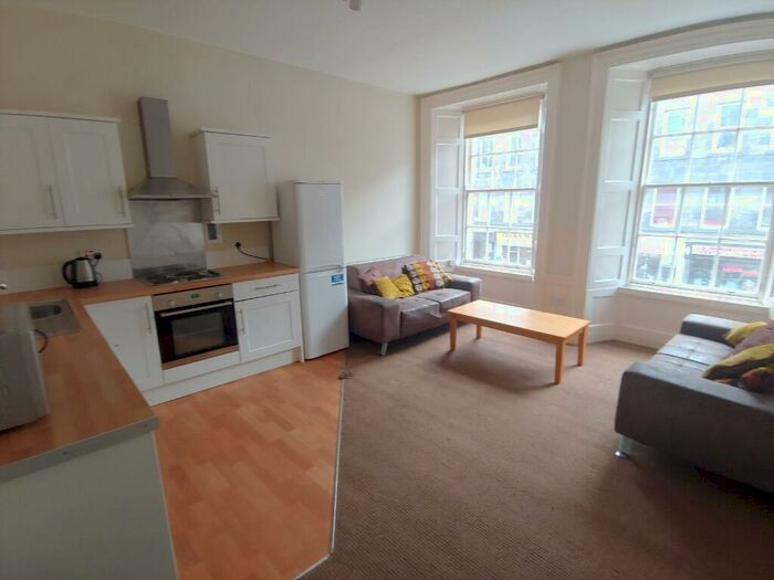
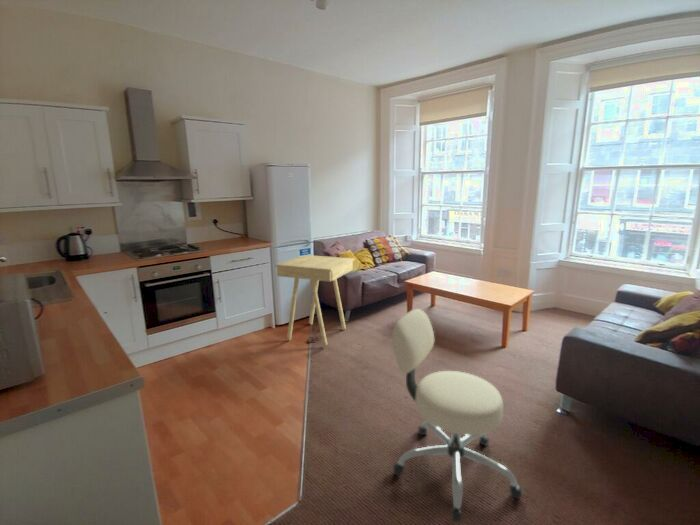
+ side table (317, 298)
+ chair (460, 401)
